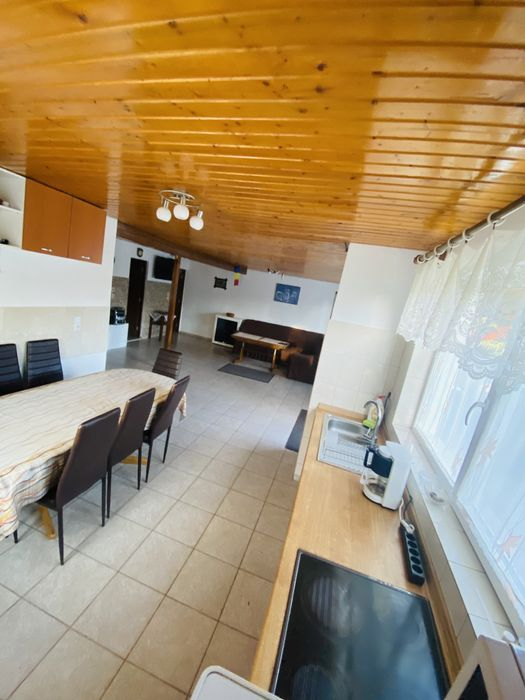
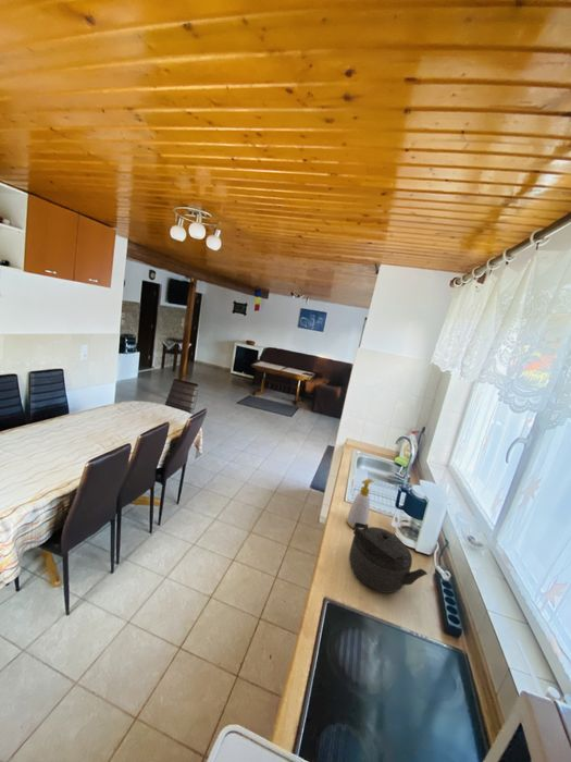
+ kettle (381, 554)
+ soap bottle (361, 503)
